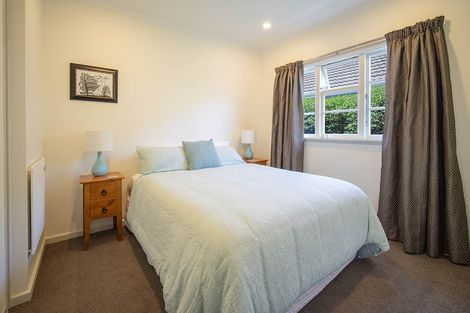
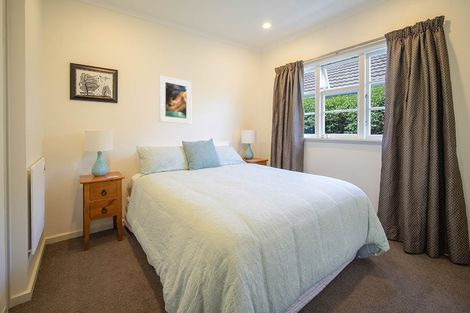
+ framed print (176, 101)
